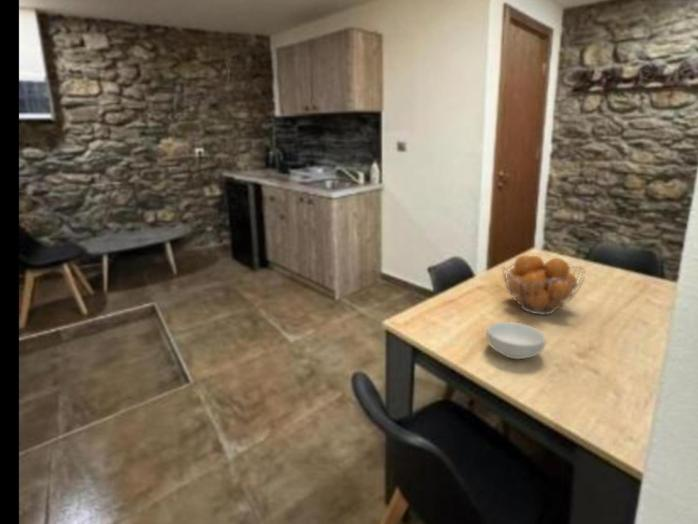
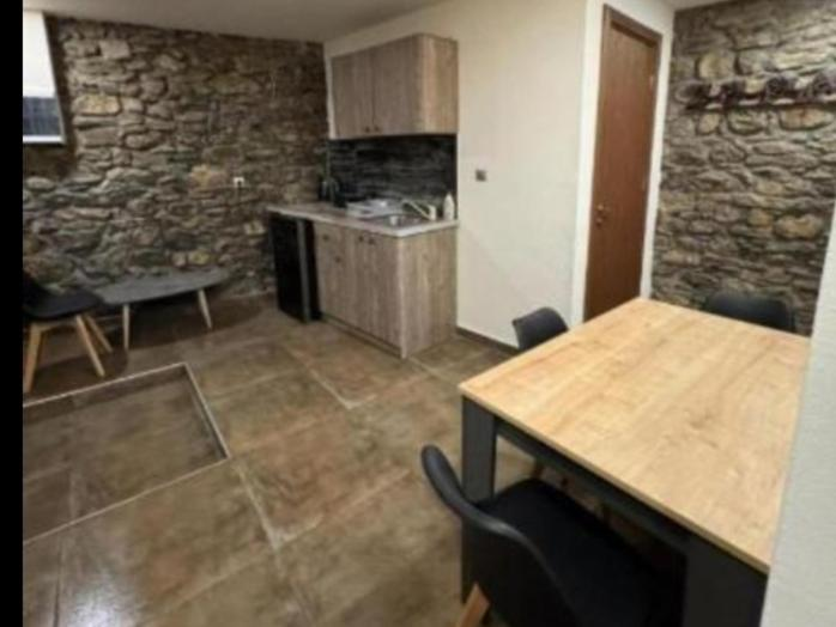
- cereal bowl (514, 342)
- fruit basket (540, 282)
